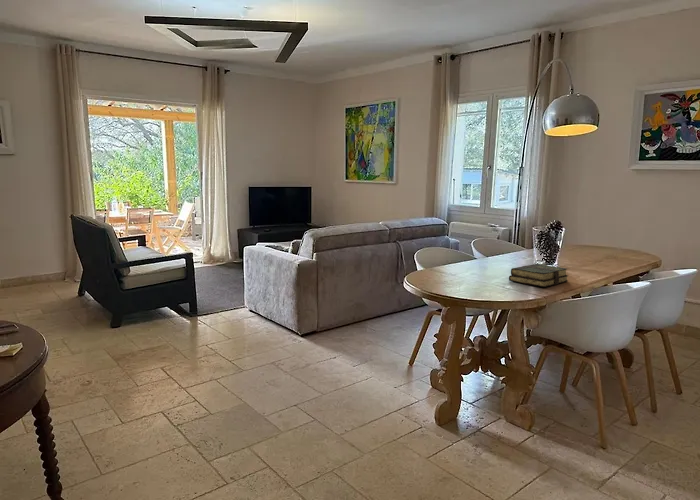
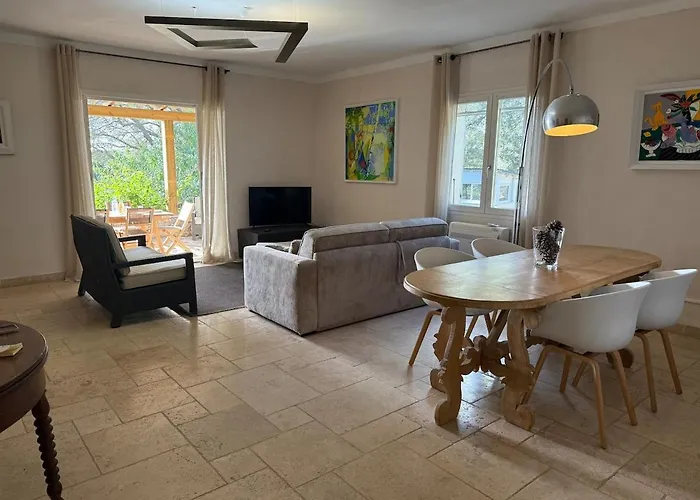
- book (538, 274)
